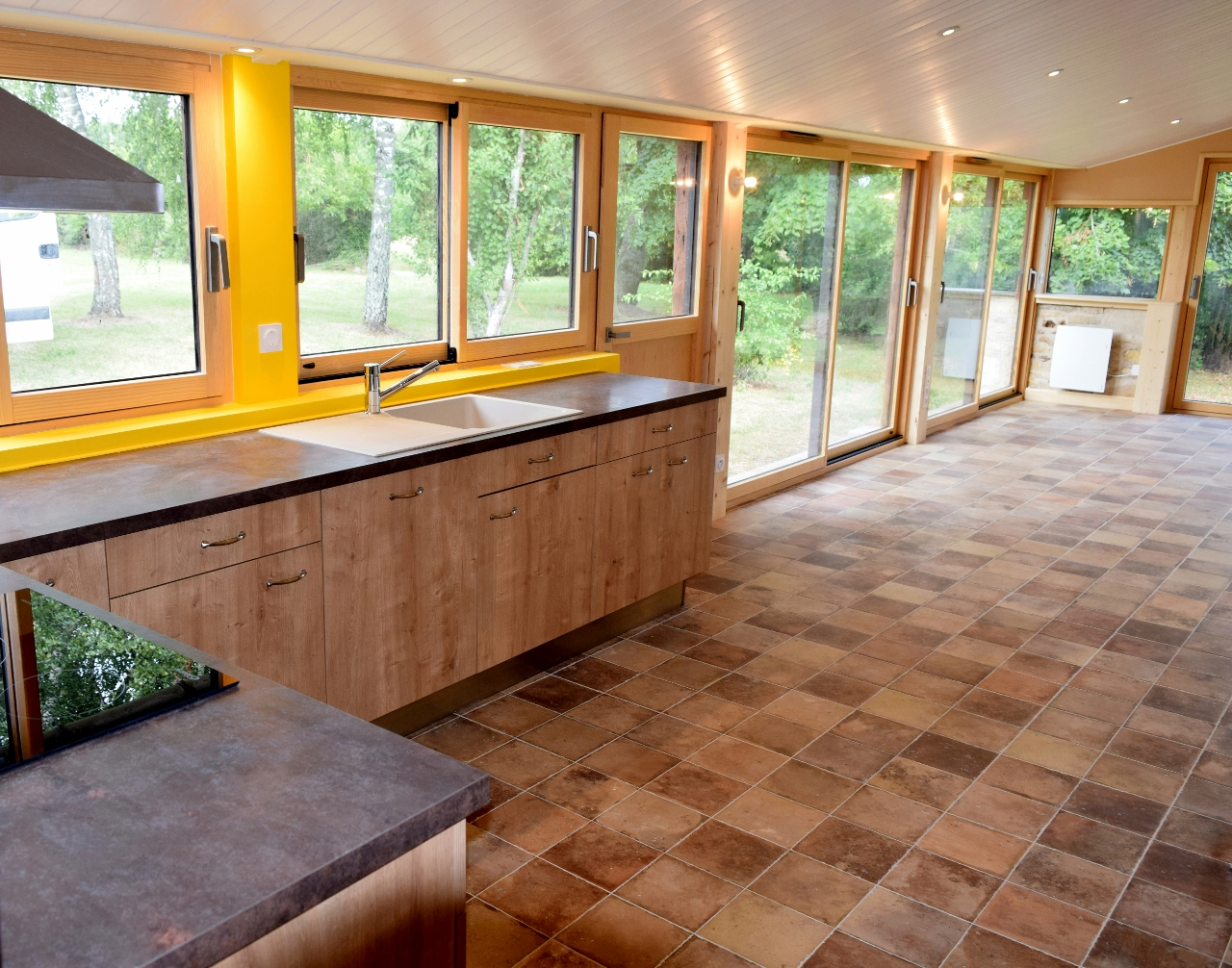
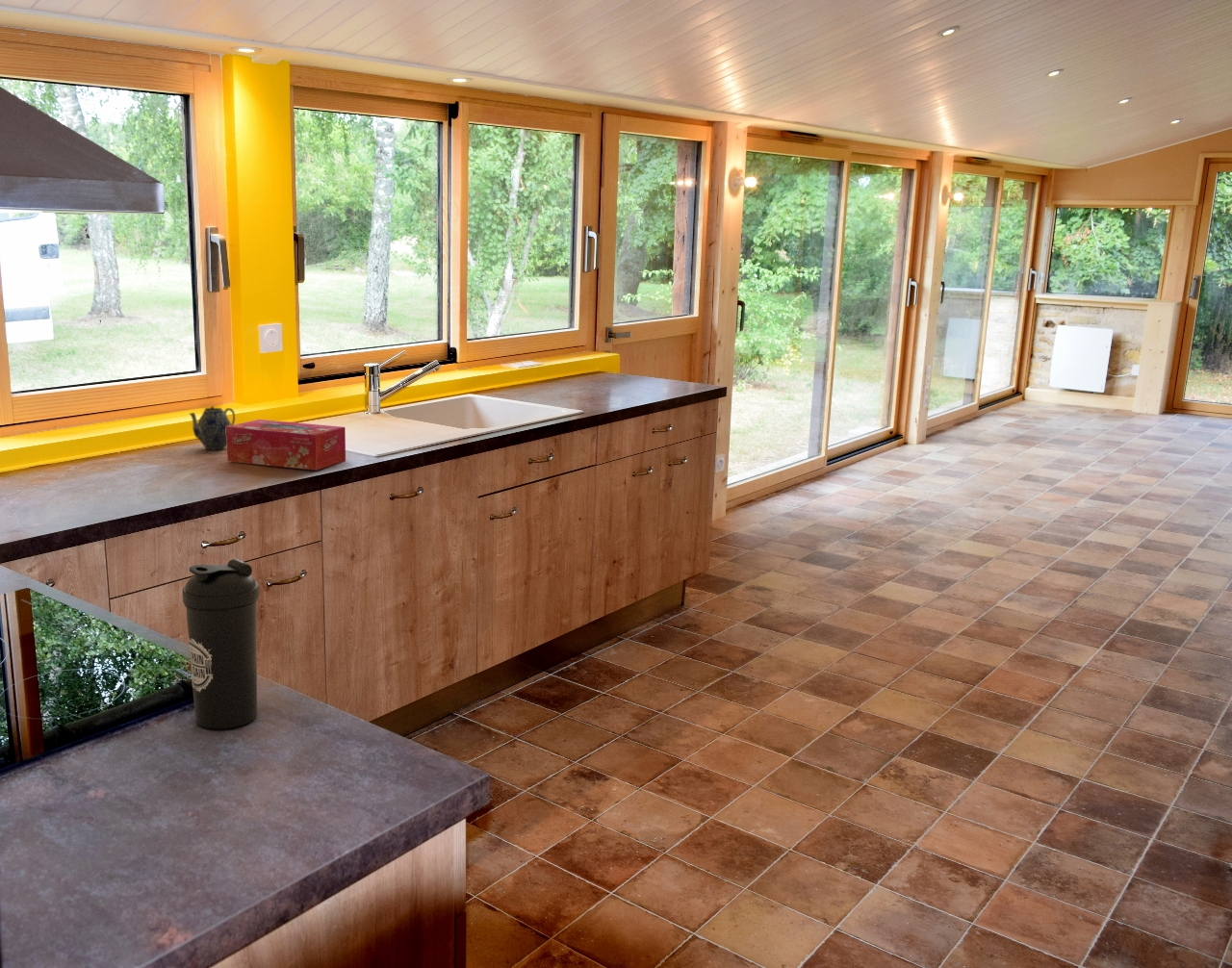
+ tissue box (286, 444)
+ teapot (213, 426)
+ water bottle (222, 641)
